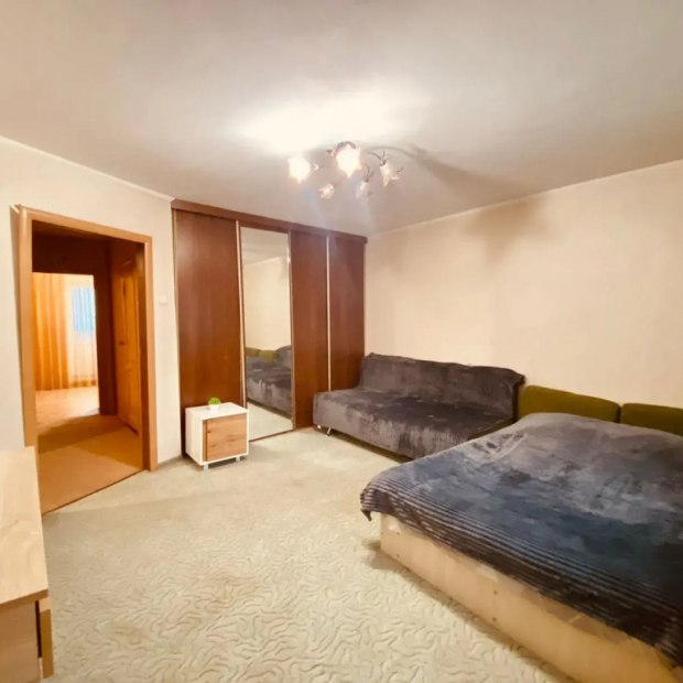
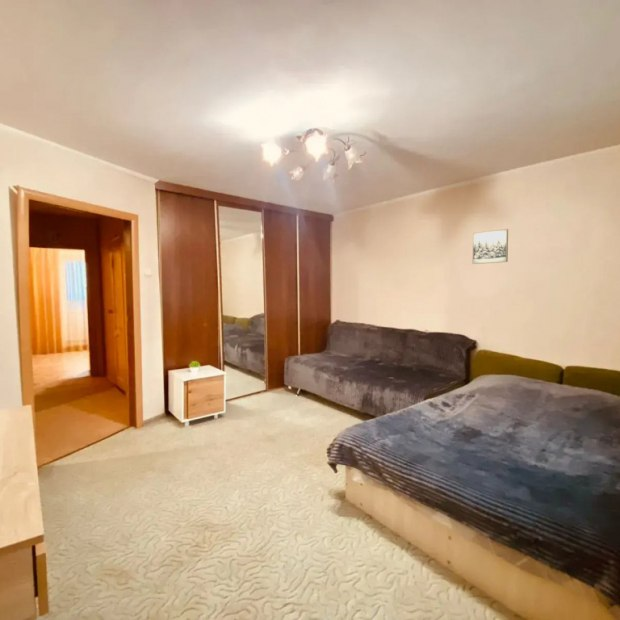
+ wall art (489, 247)
